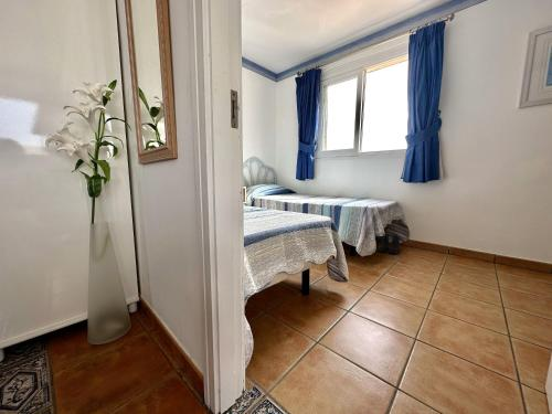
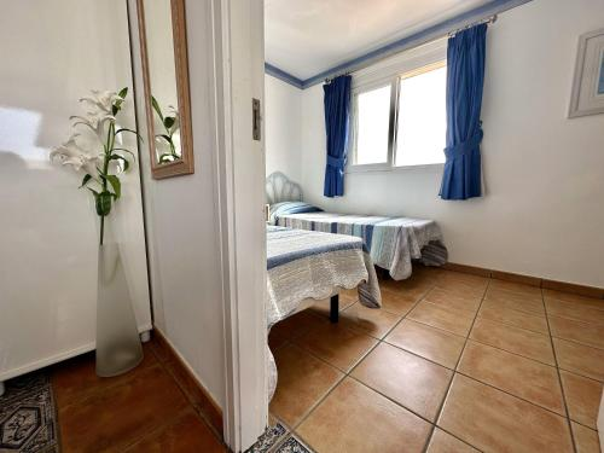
- boots (388, 242)
